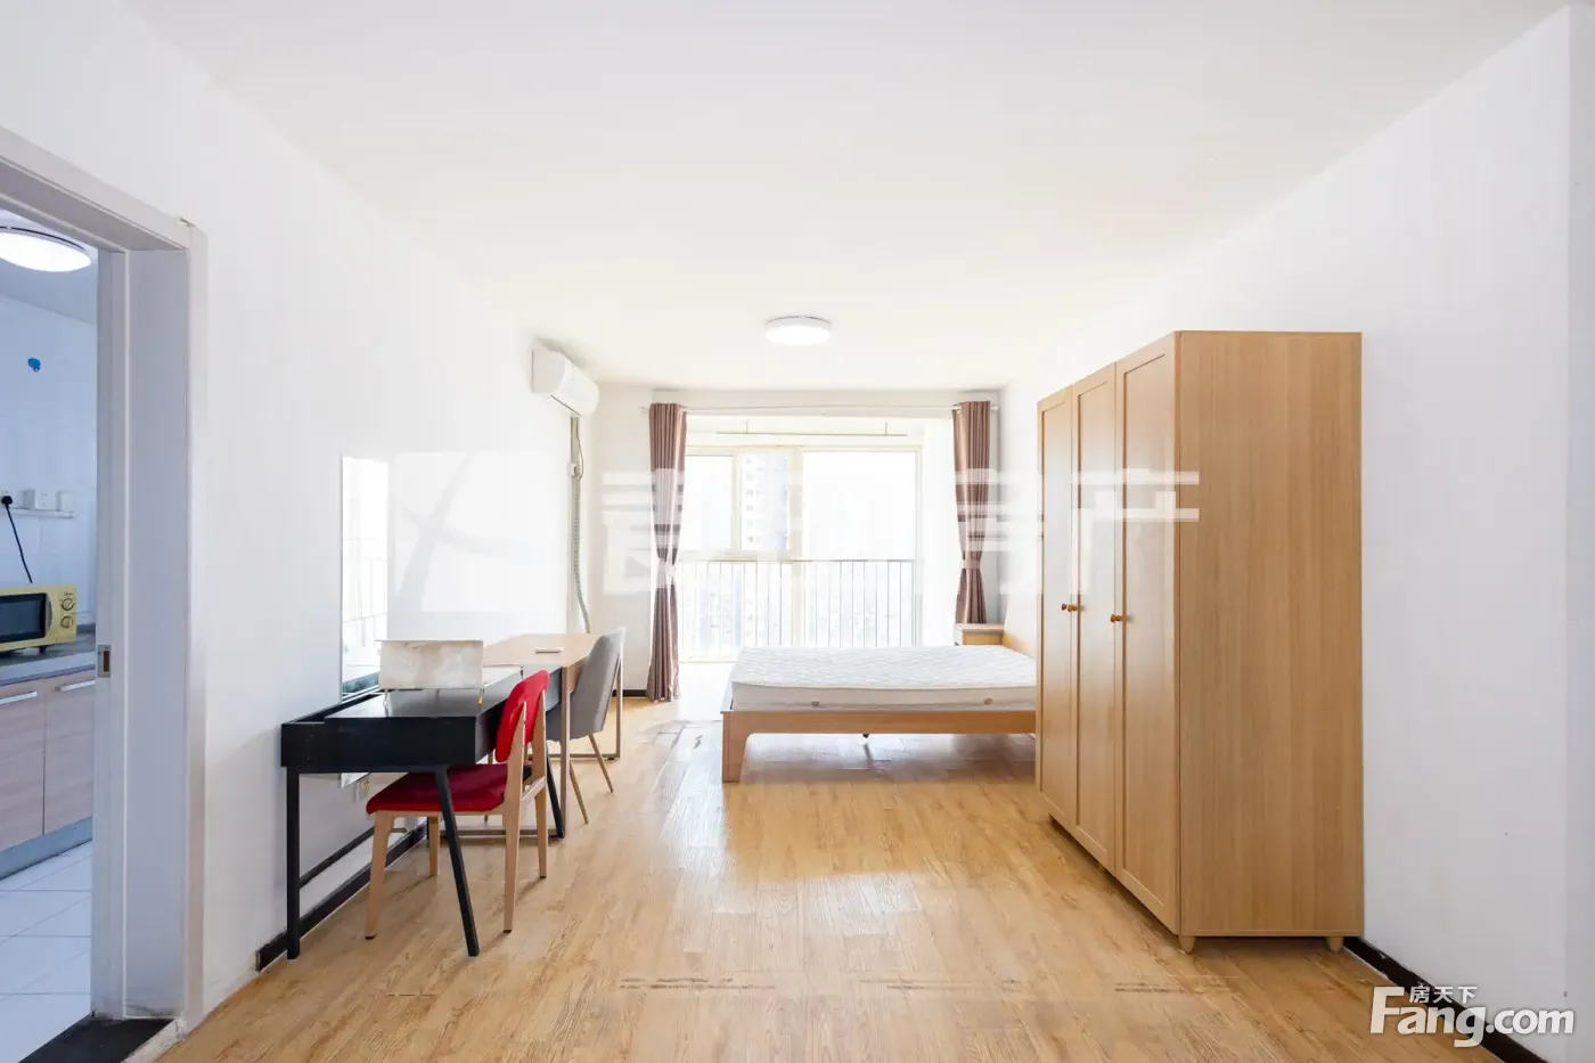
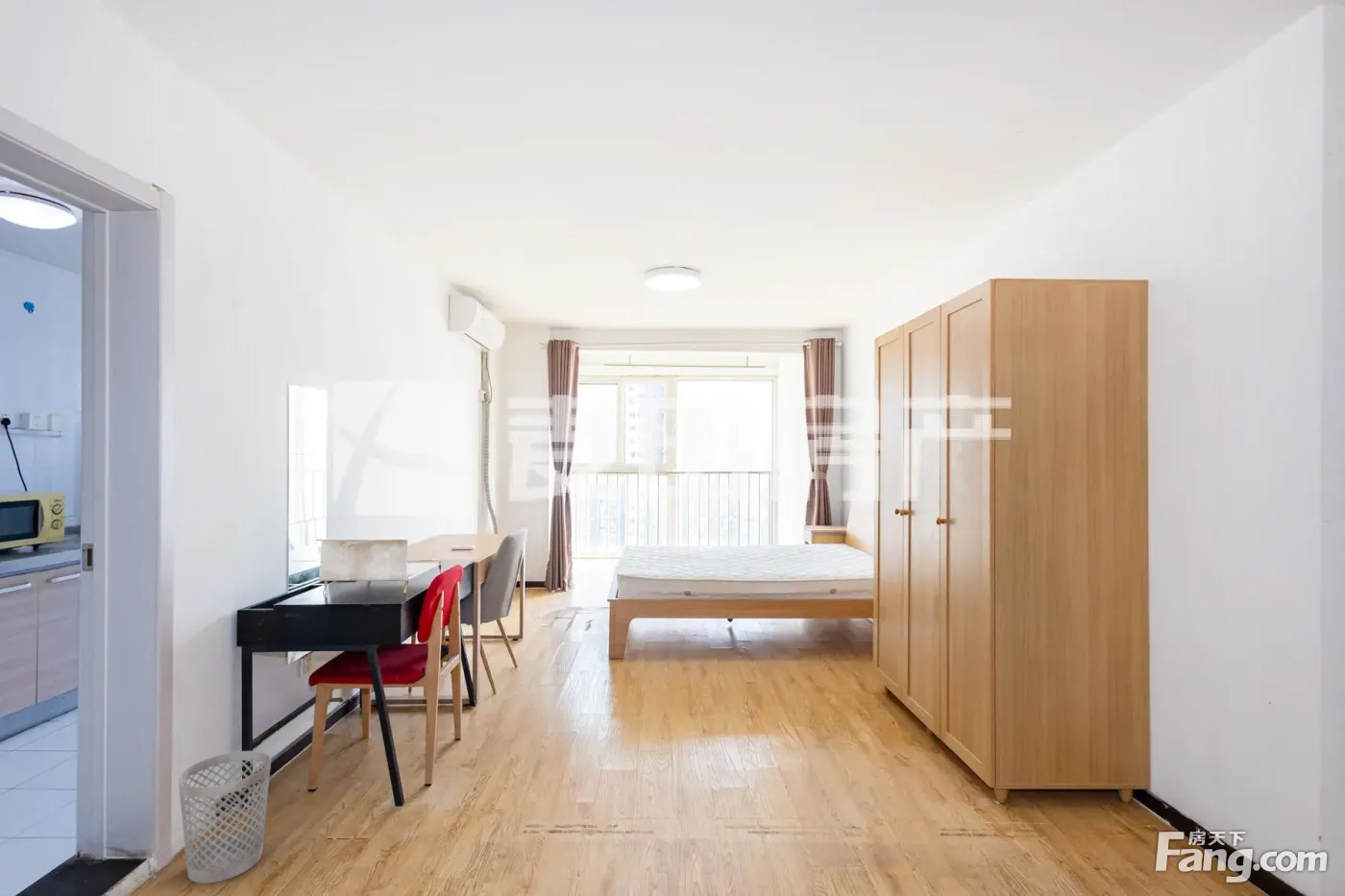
+ wastebasket (226, 815)
